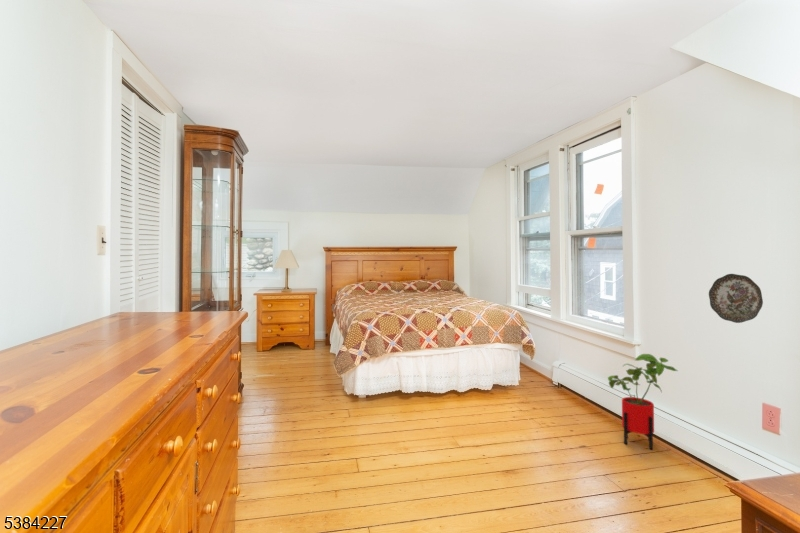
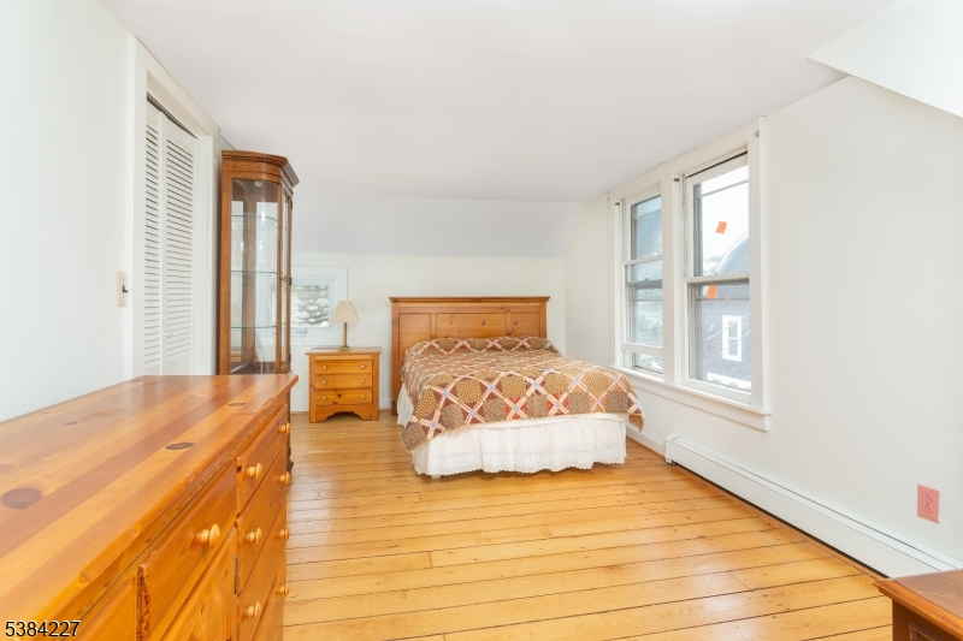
- decorative plate (735, 298)
- house plant (638, 398)
